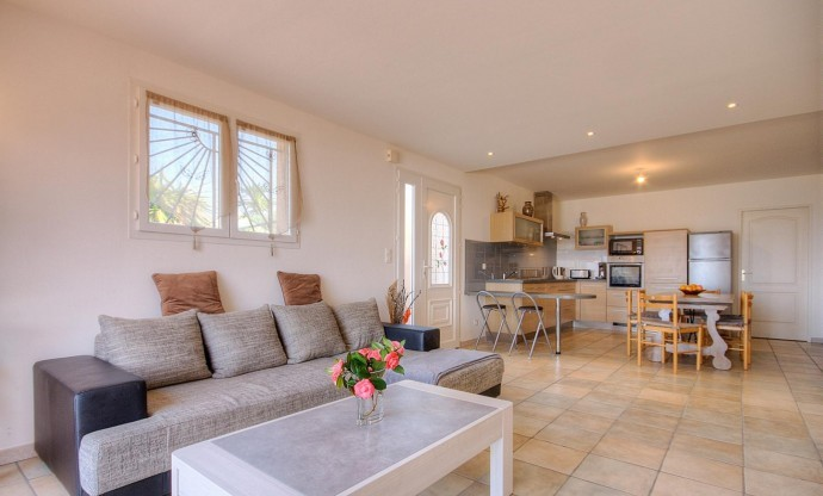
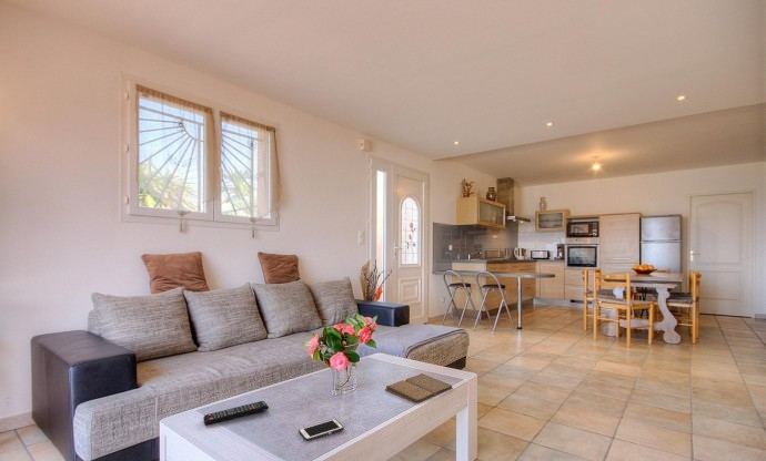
+ book (419, 387)
+ remote control (236, 412)
+ cell phone (321, 429)
